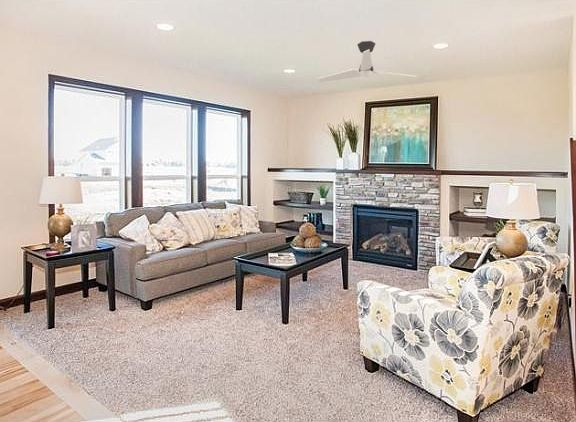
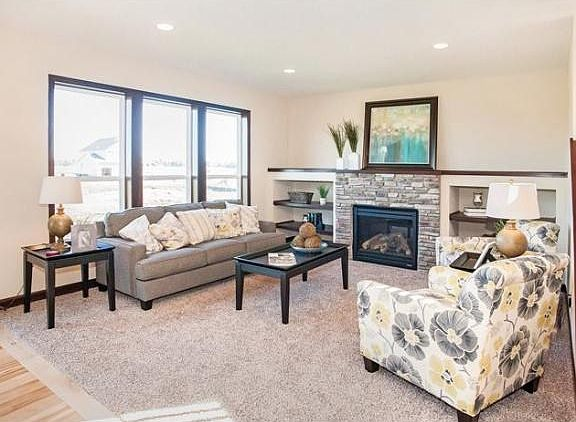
- ceiling fan (366, 55)
